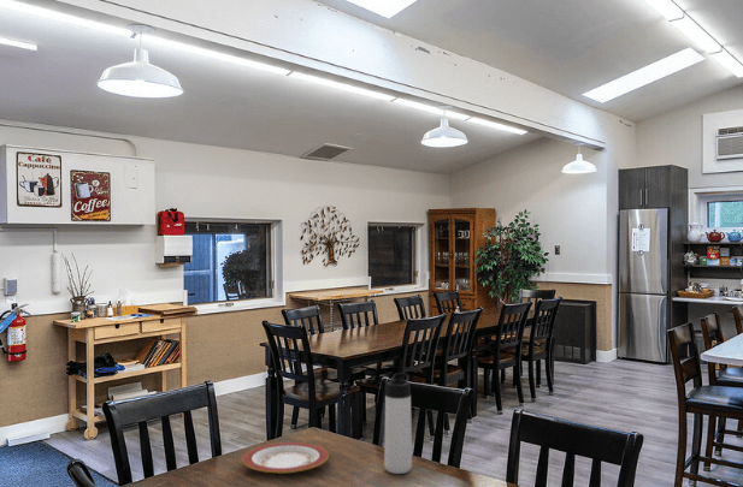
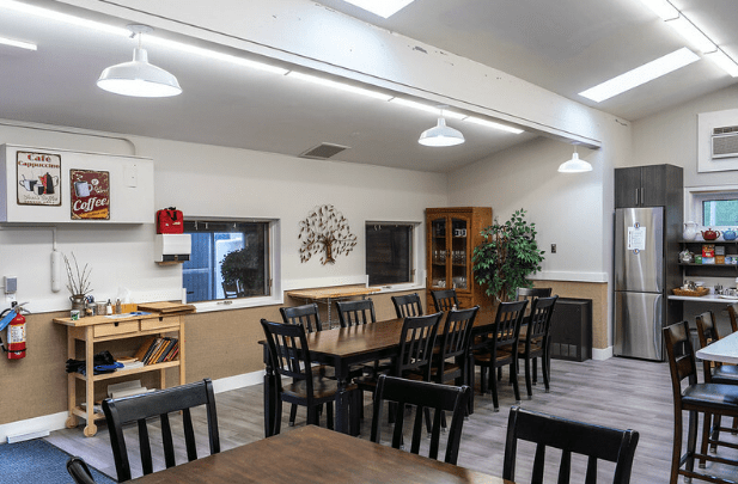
- thermos bottle (399, 422)
- plate (285, 459)
